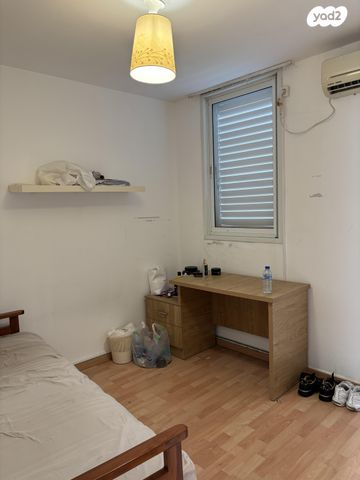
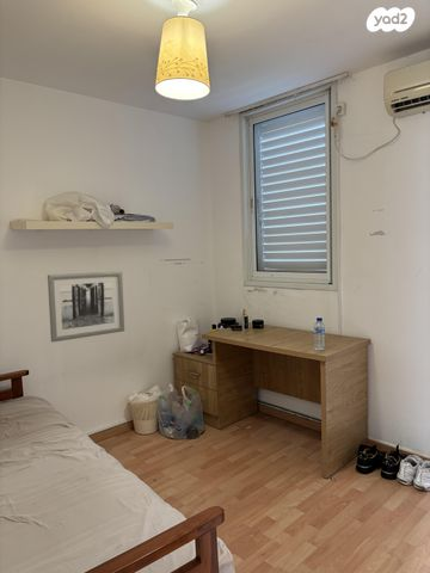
+ wall art (88, 304)
